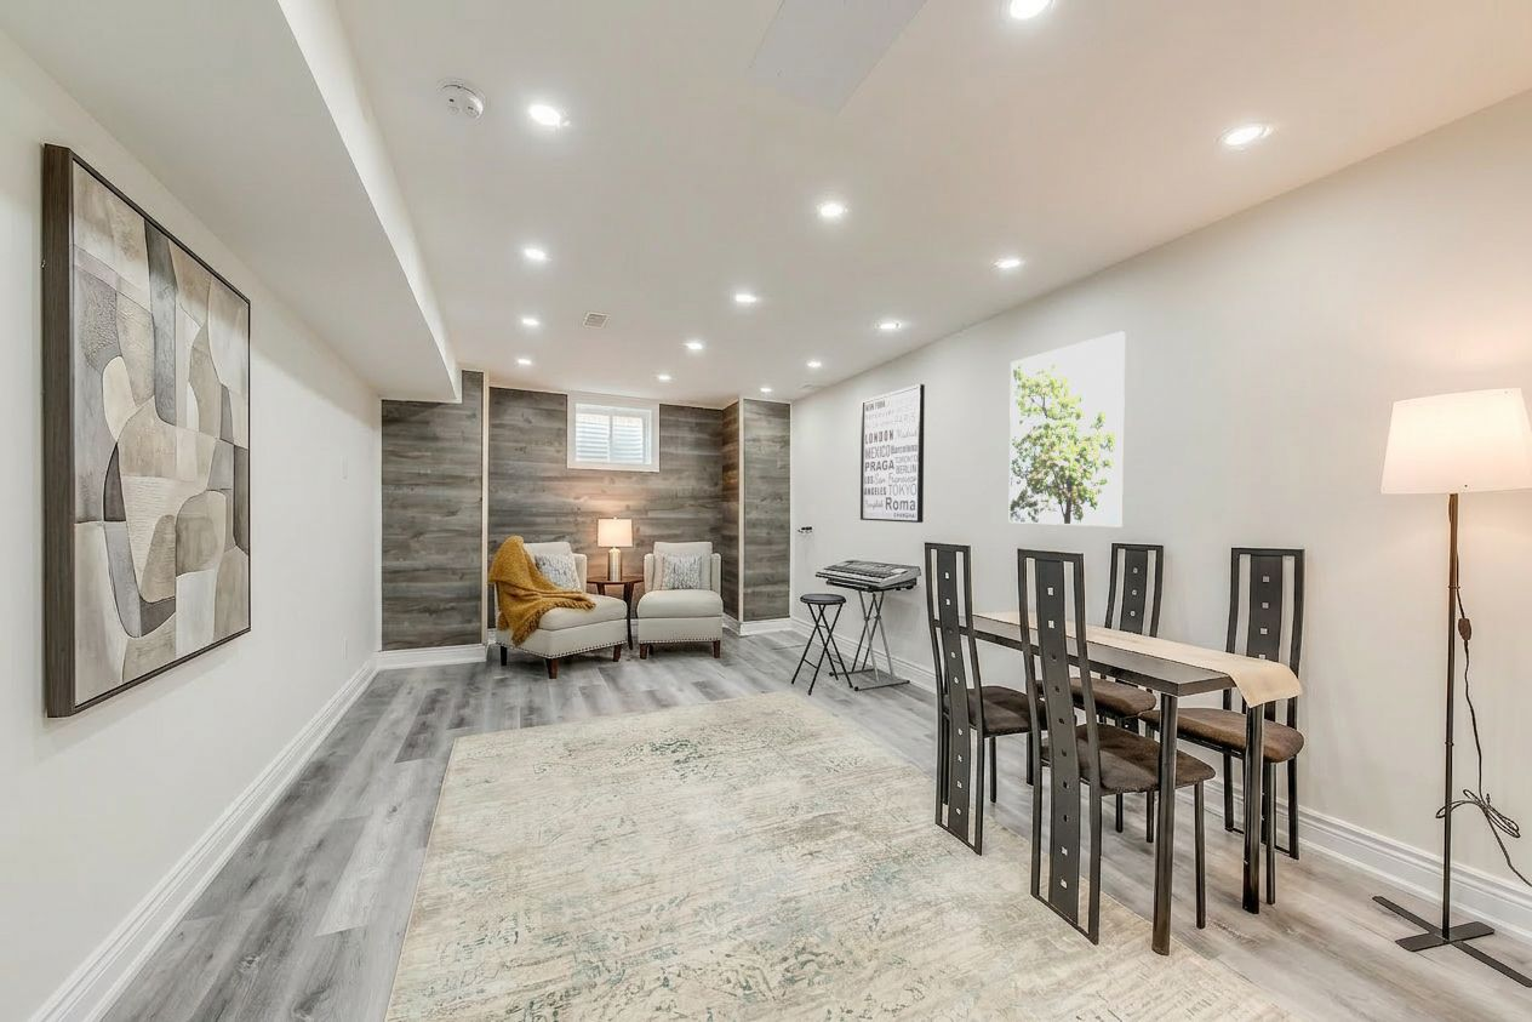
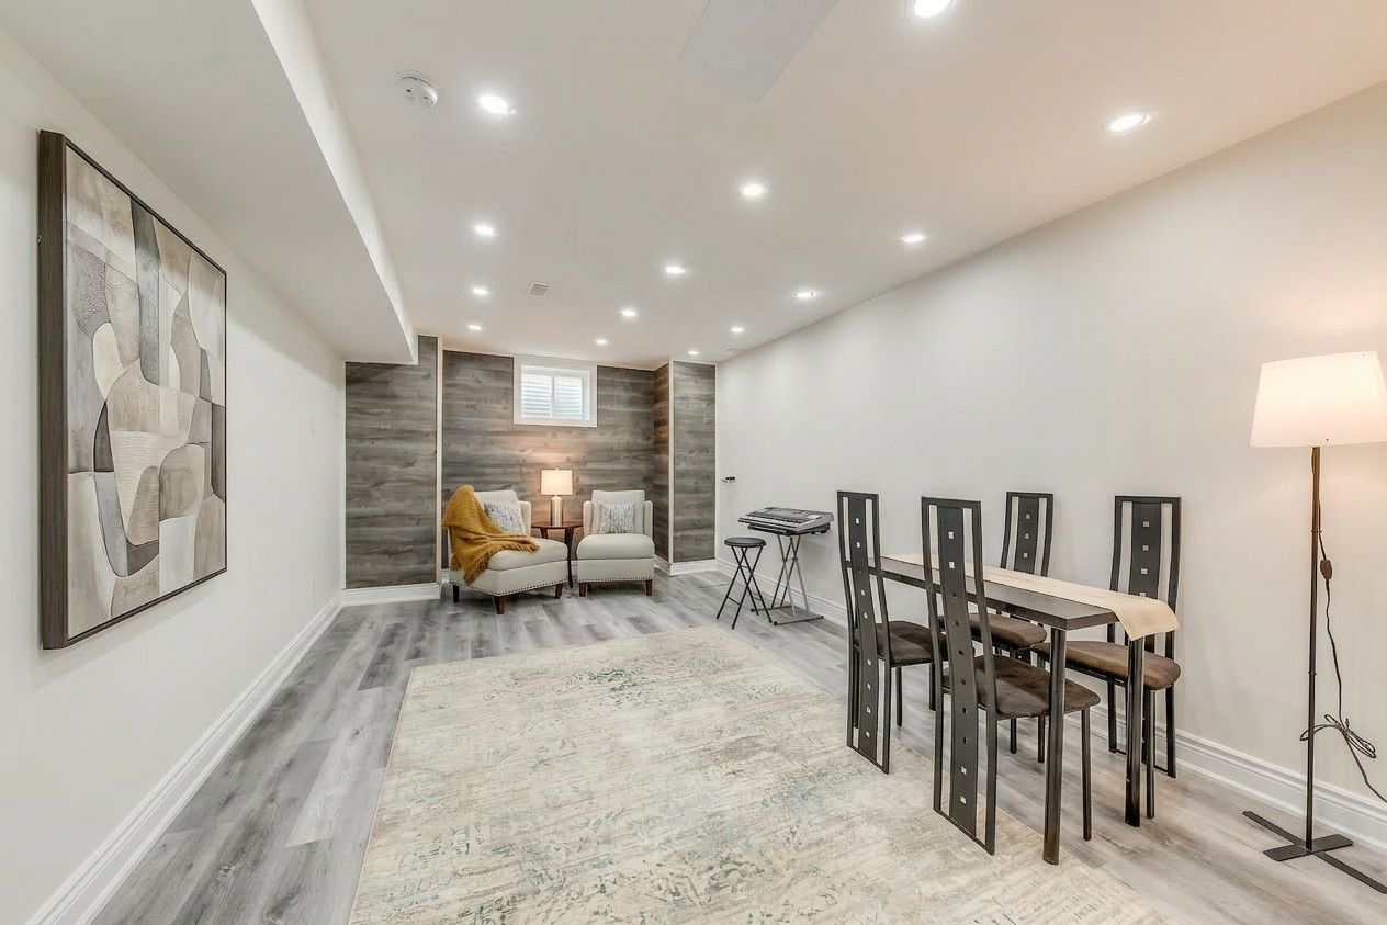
- wall art (890, 457)
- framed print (1061, 436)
